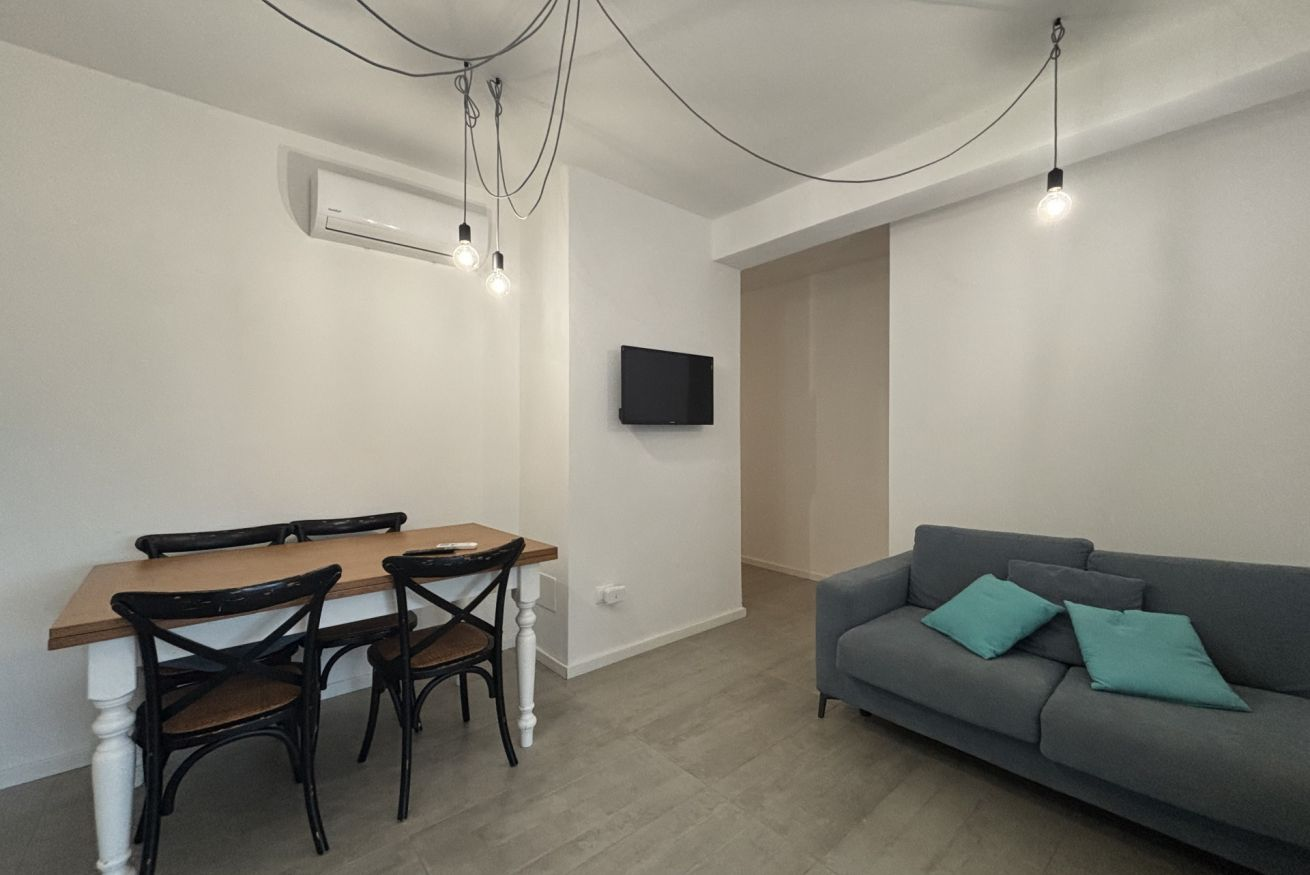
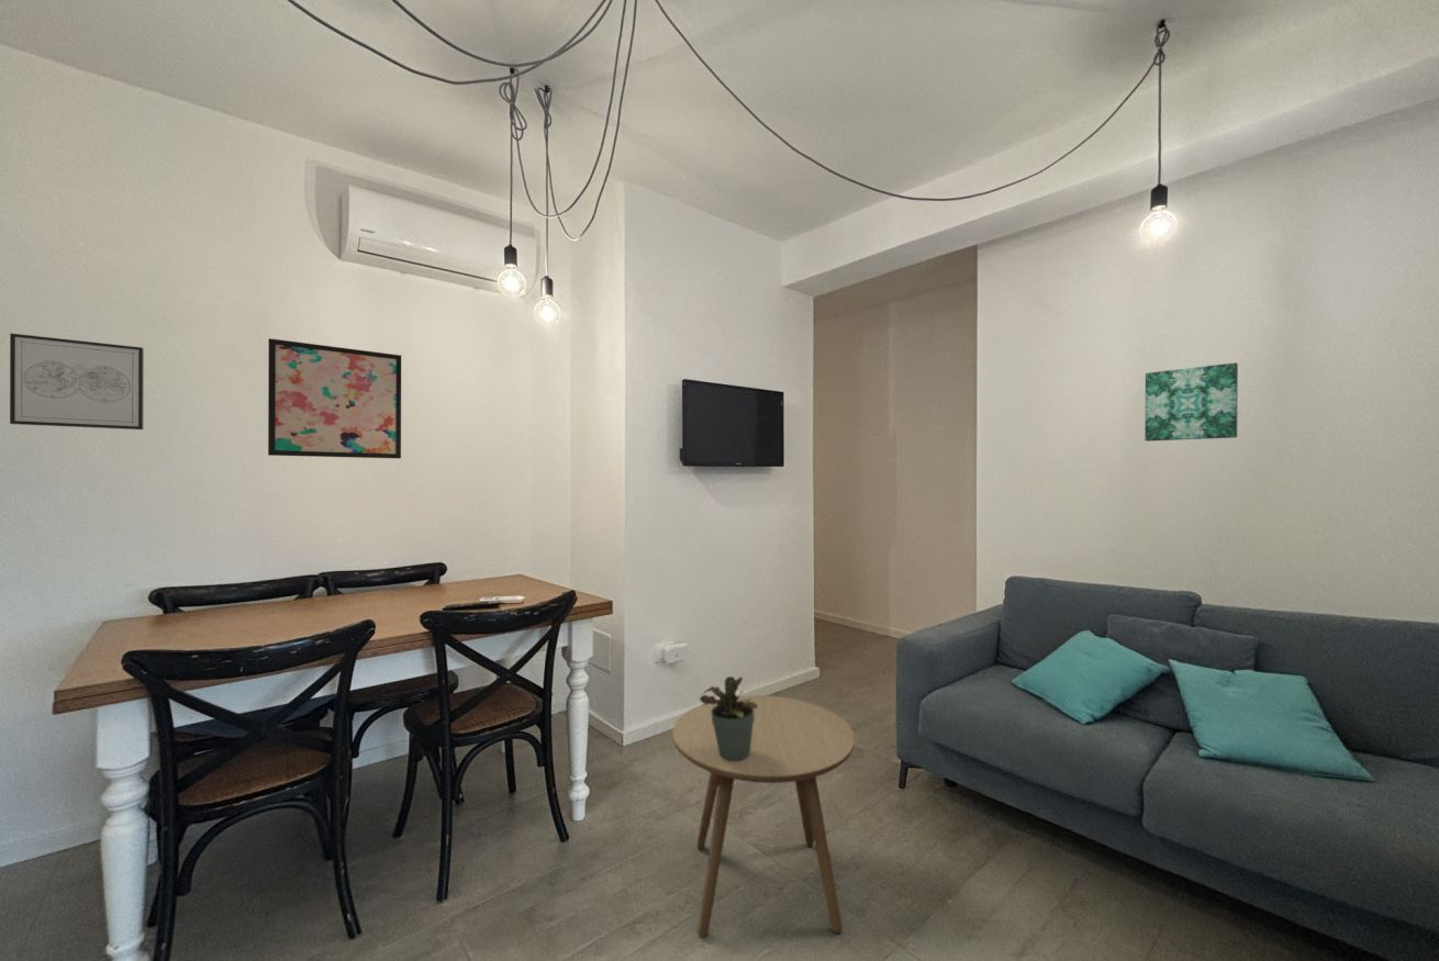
+ wall art (1189, 403)
+ potted plant (729, 714)
+ wall art (338, 402)
+ wall art (80, 383)
+ side table (762, 782)
